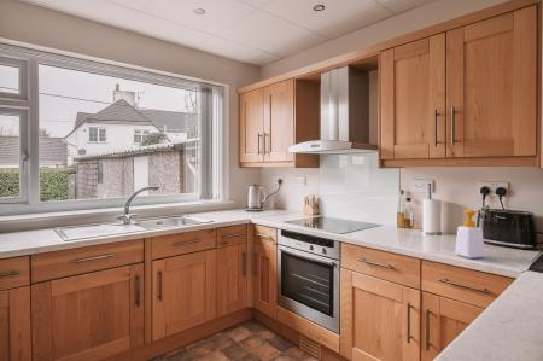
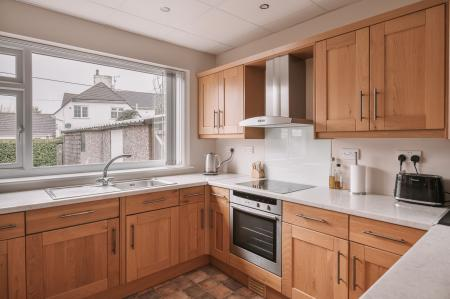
- soap bottle (473, 232)
